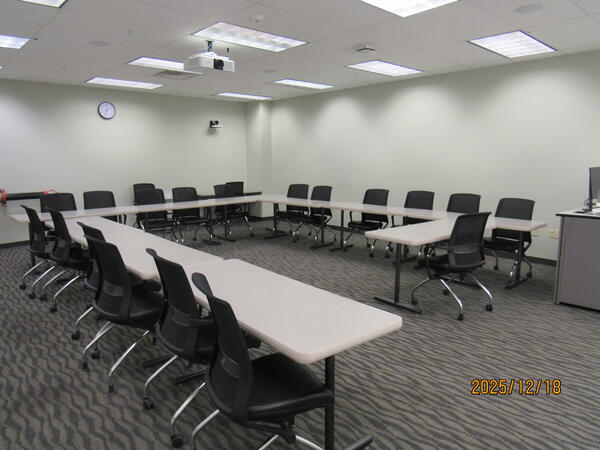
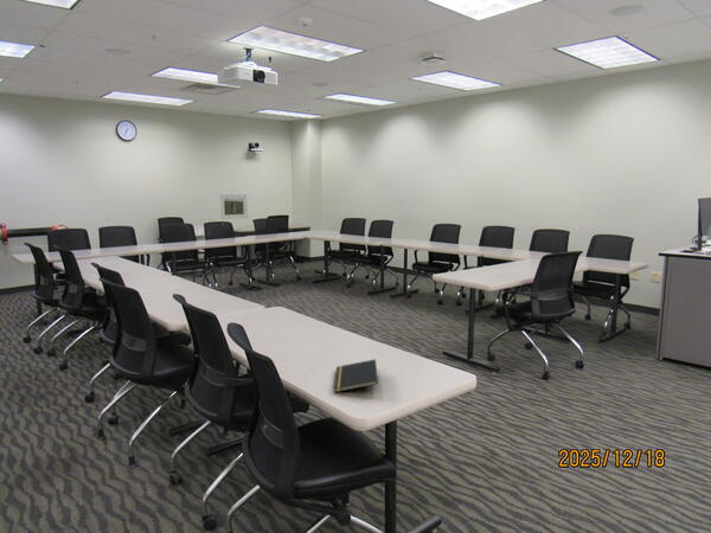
+ notepad (356, 374)
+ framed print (233, 206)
